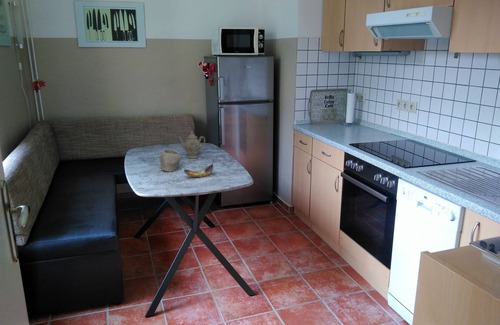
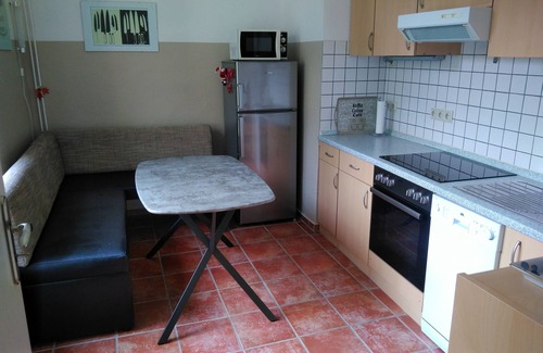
- bowl (170, 160)
- chinaware (192, 144)
- banana (199, 171)
